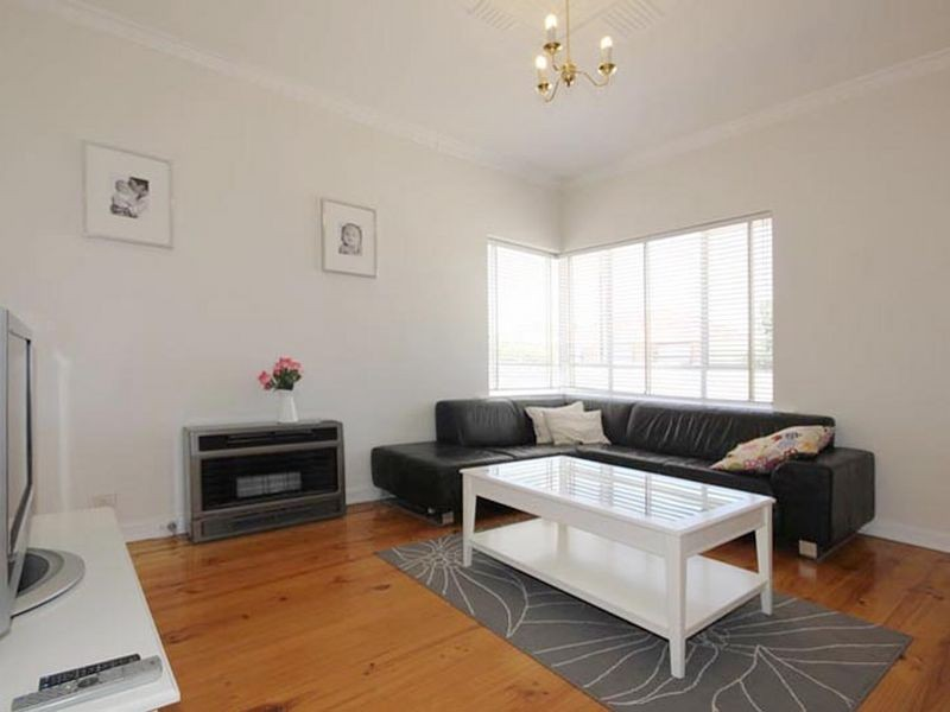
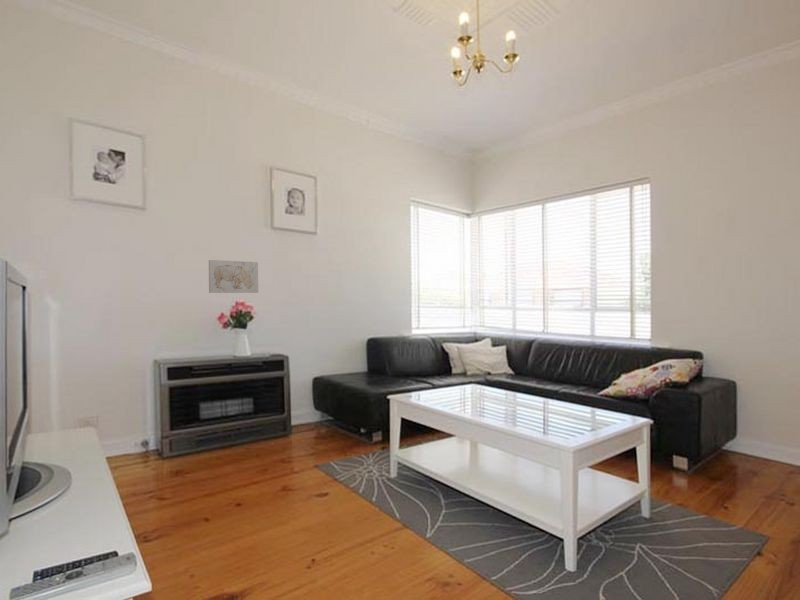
+ wall art (234, 277)
